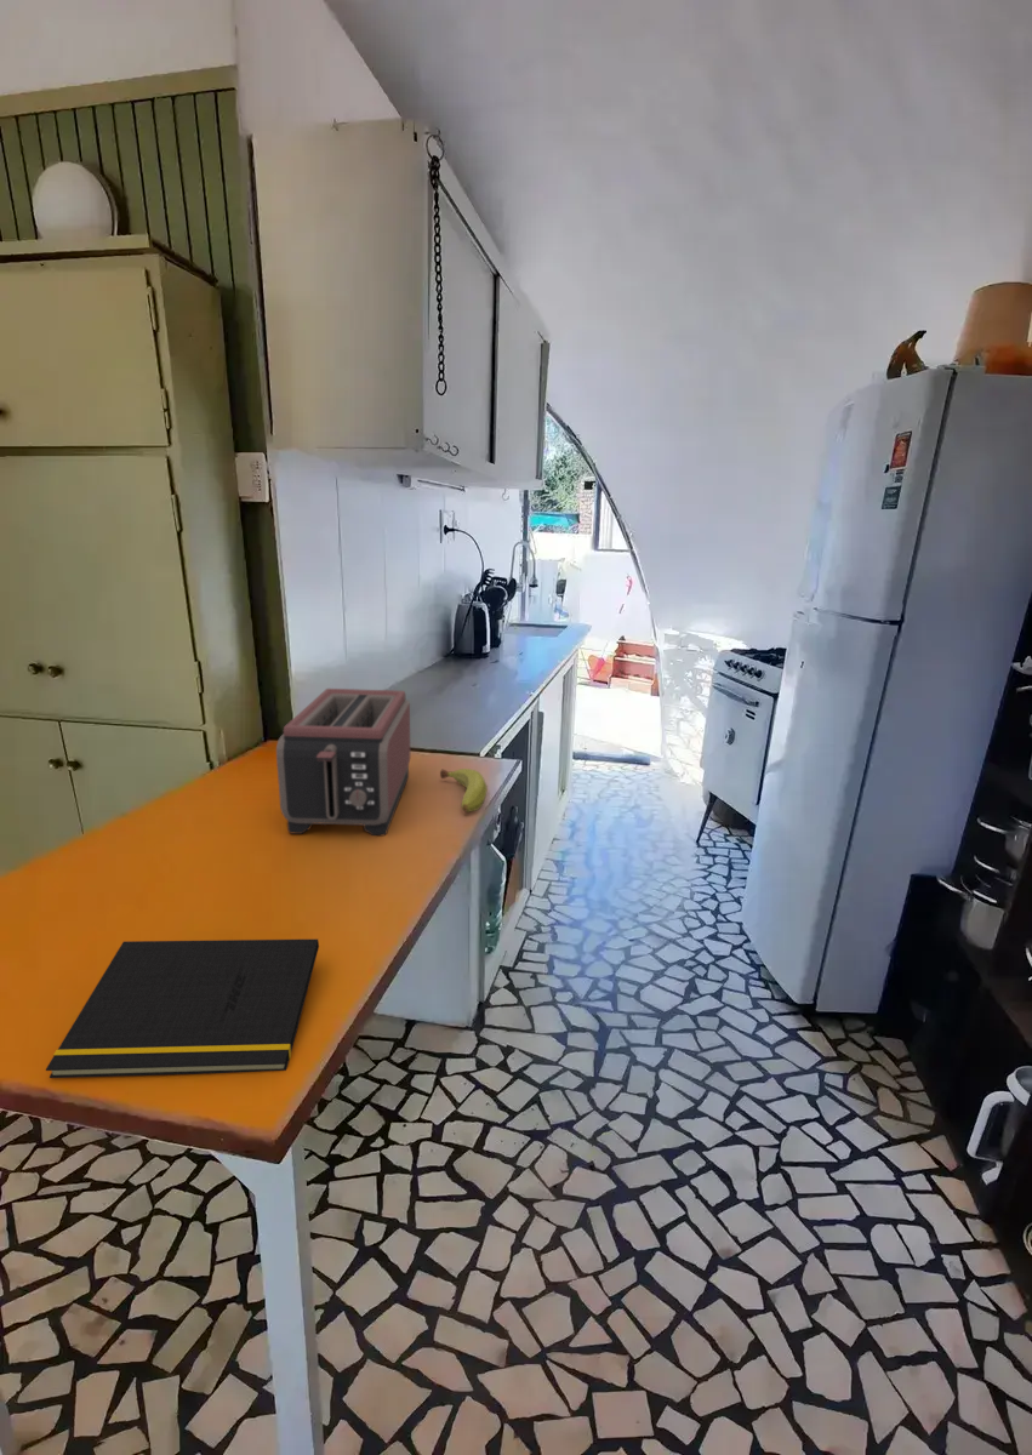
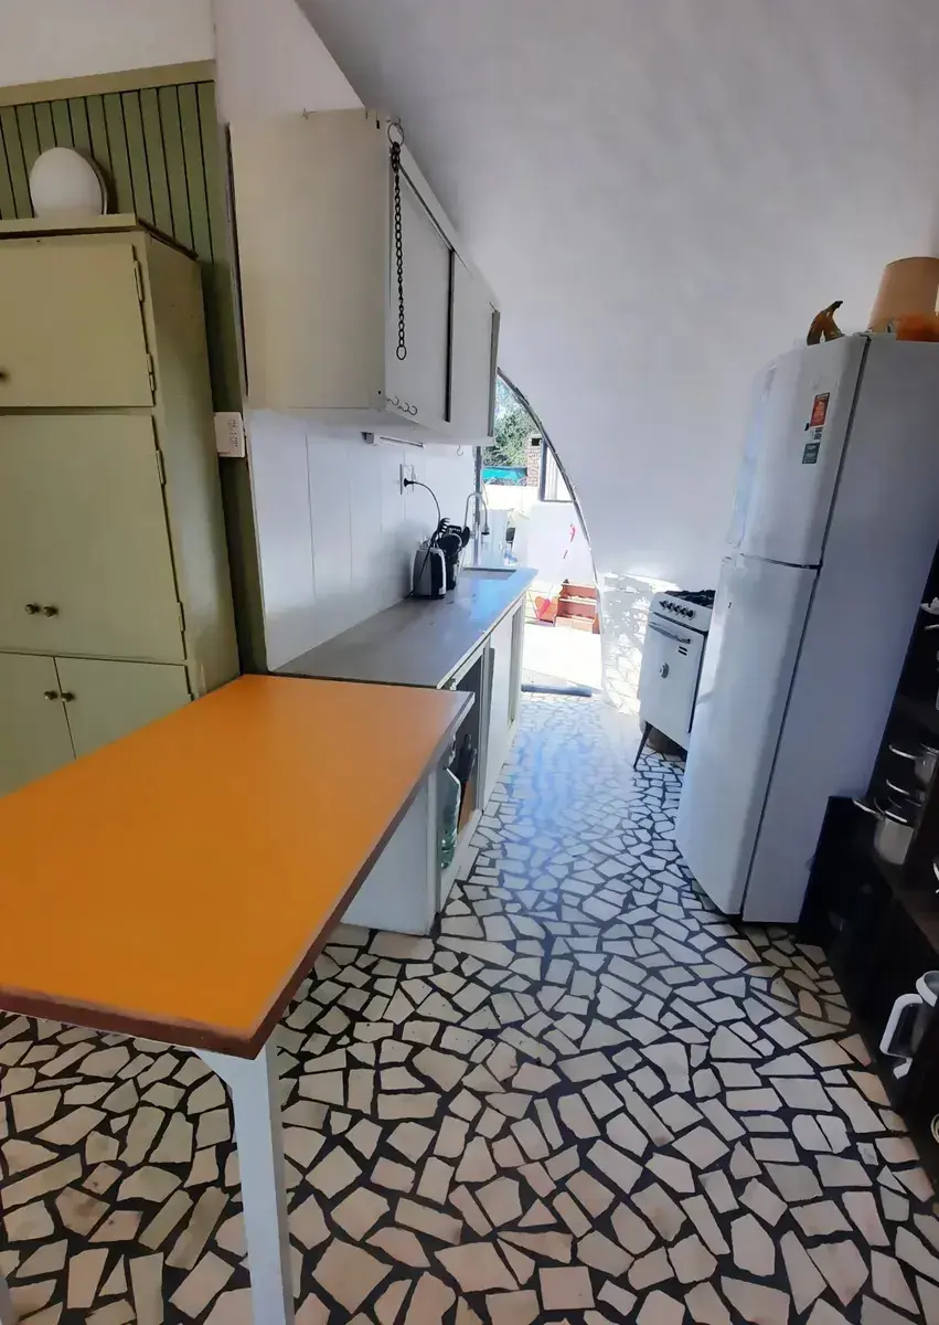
- fruit (463, 784)
- notepad (198, 1000)
- toaster (349, 759)
